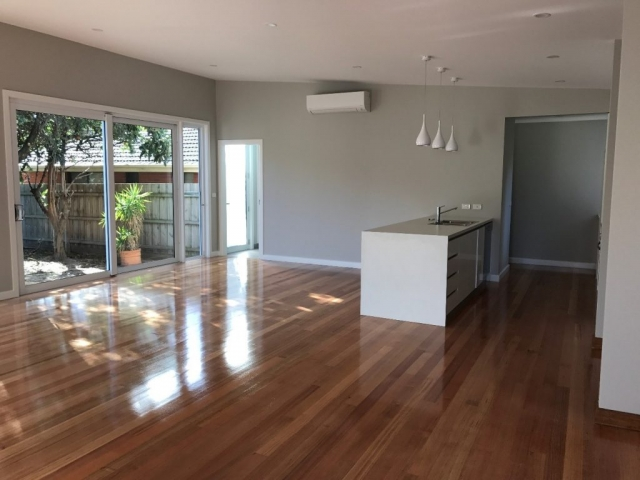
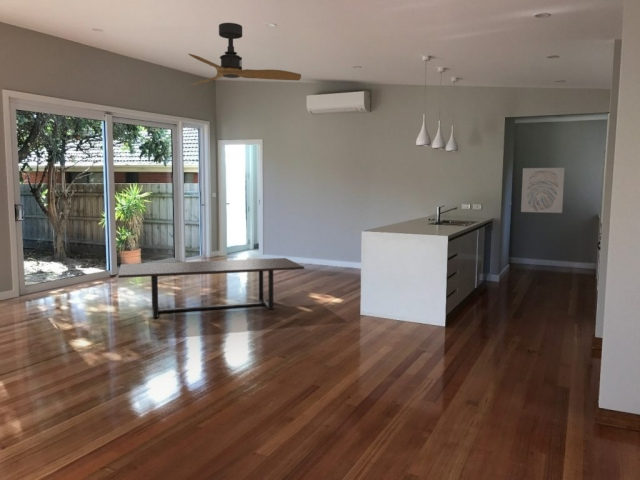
+ wall art (542, 190)
+ dining table (212, 273)
+ ceiling fan (241, 57)
